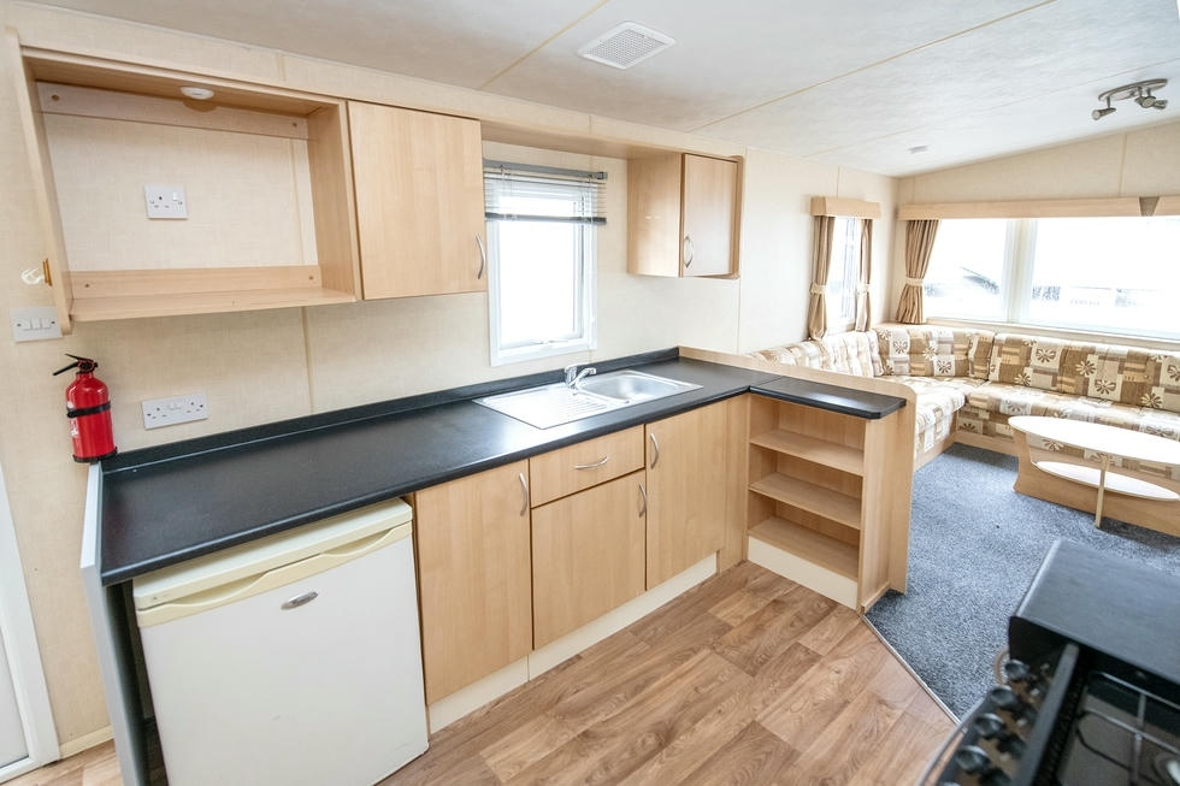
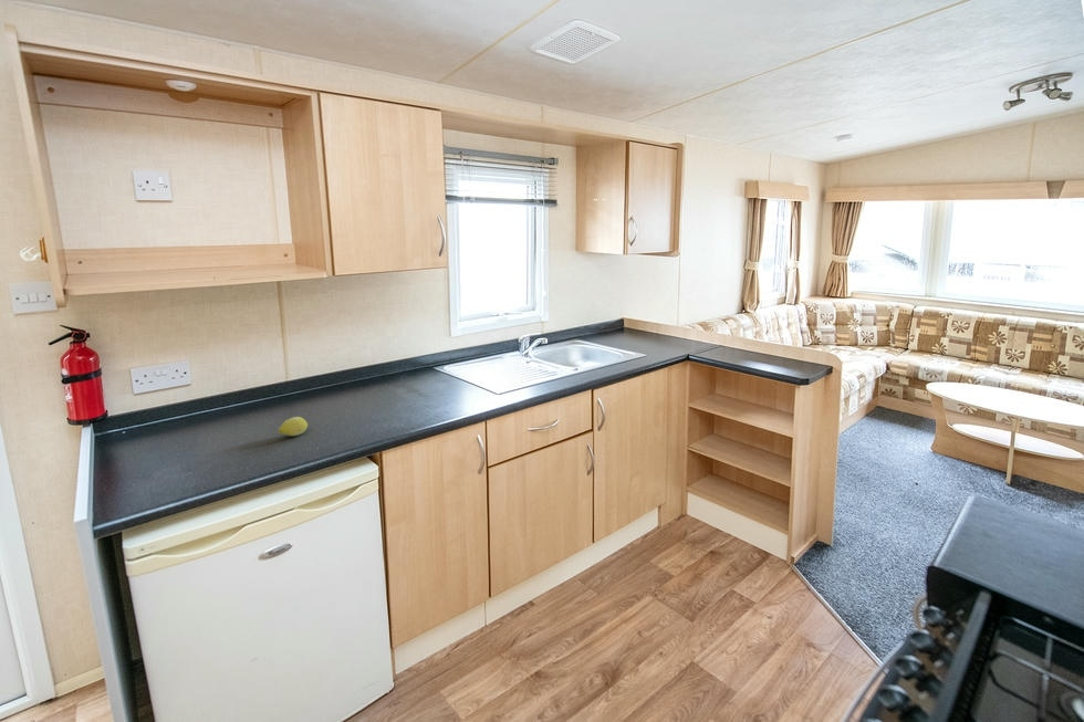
+ fruit (293, 426)
